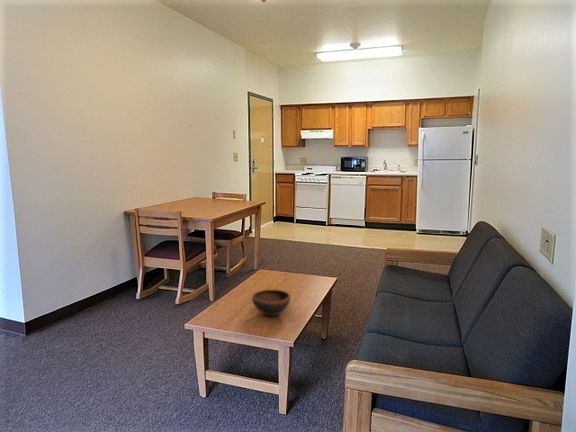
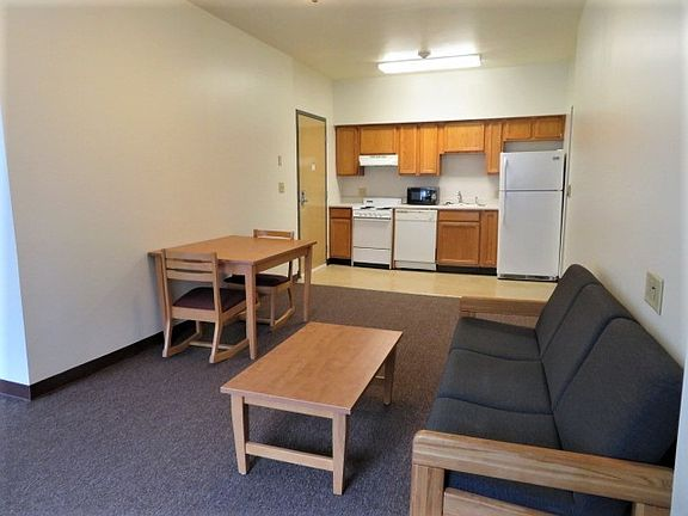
- bowl (271, 304)
